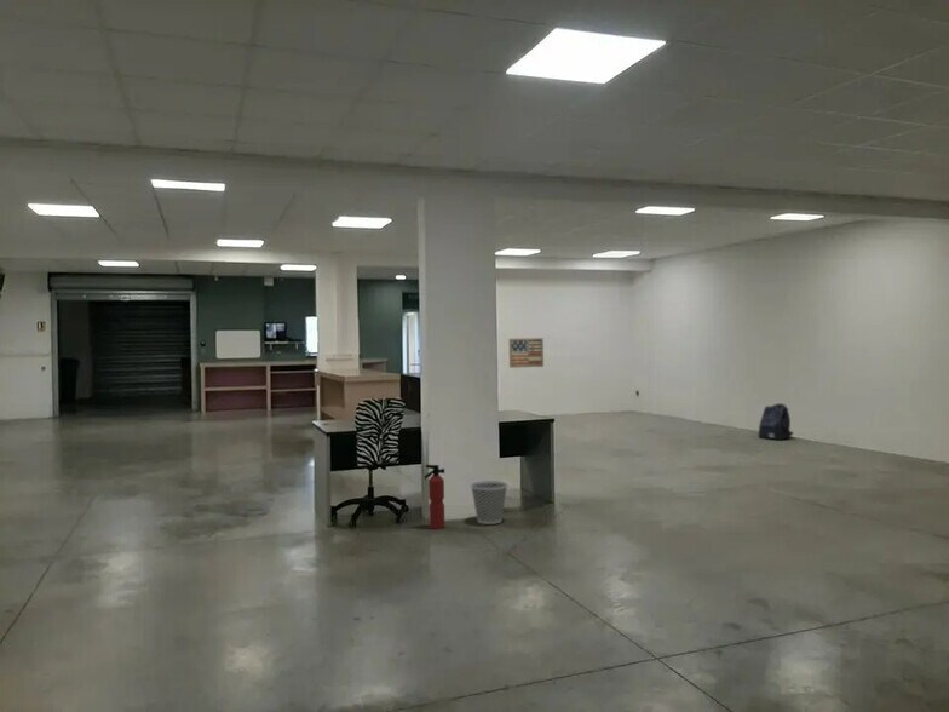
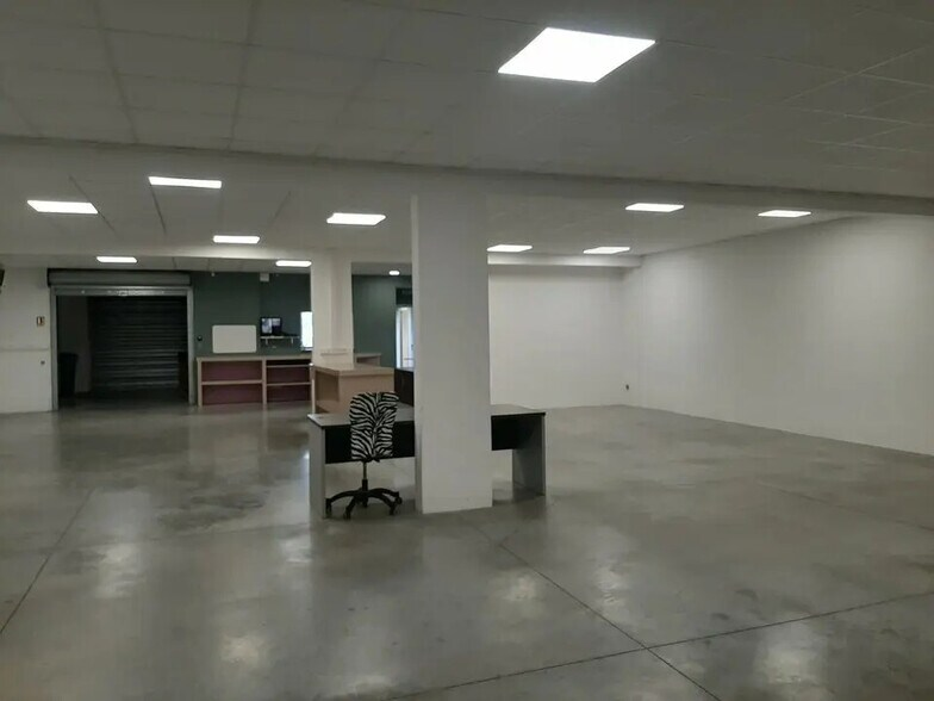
- backpack (775, 420)
- wastebasket (489, 503)
- wall art (525, 352)
- fire extinguisher (435, 495)
